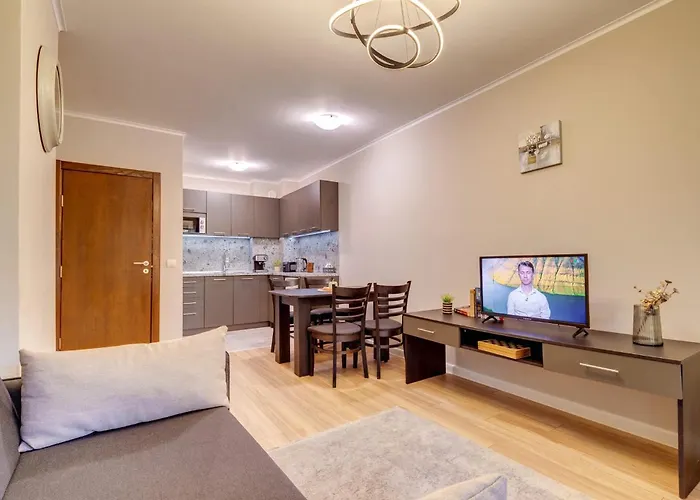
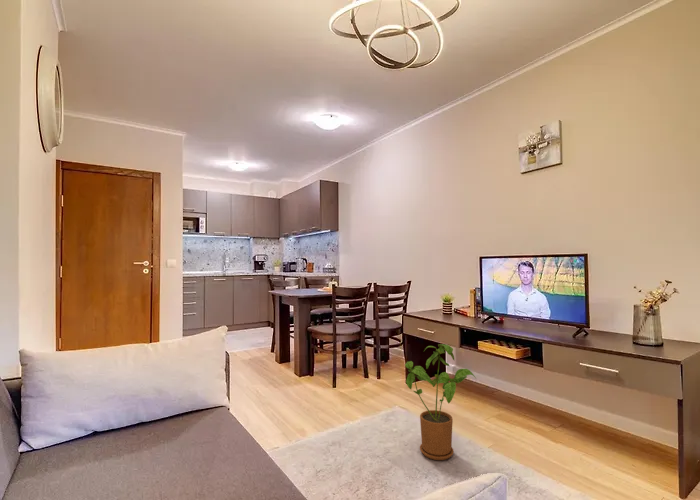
+ house plant (440, 399)
